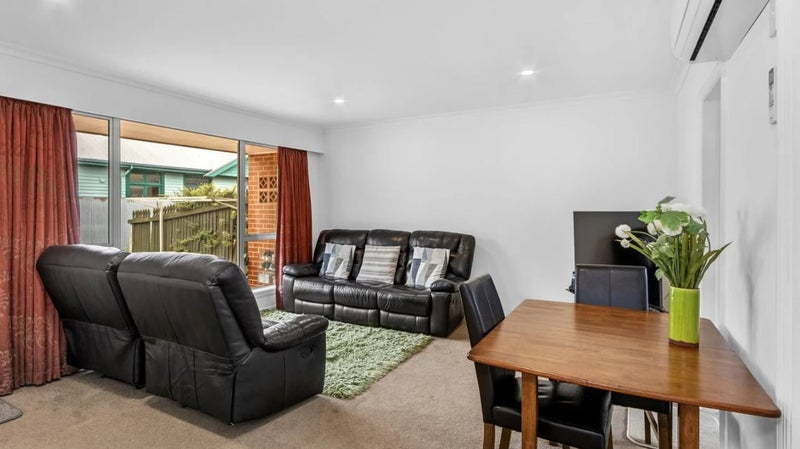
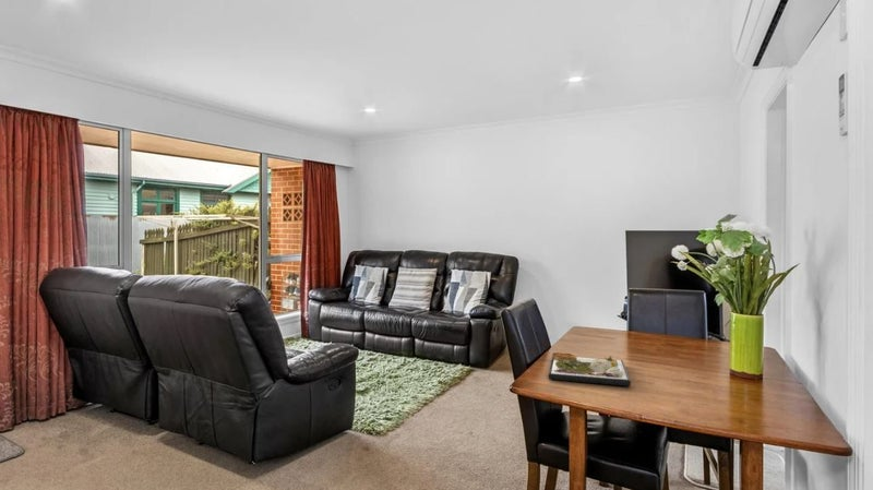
+ dinner plate (587, 364)
